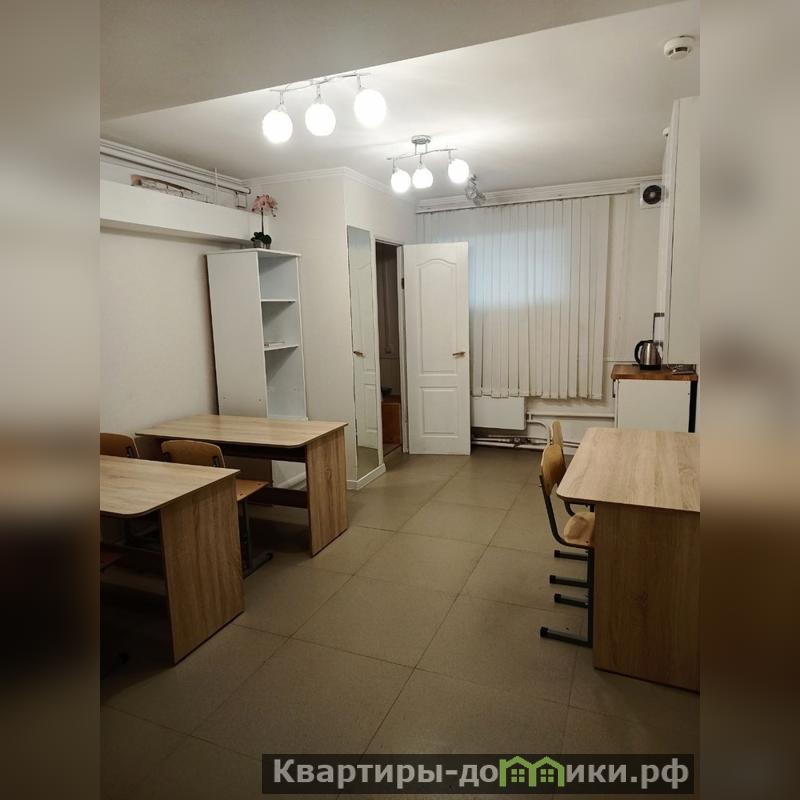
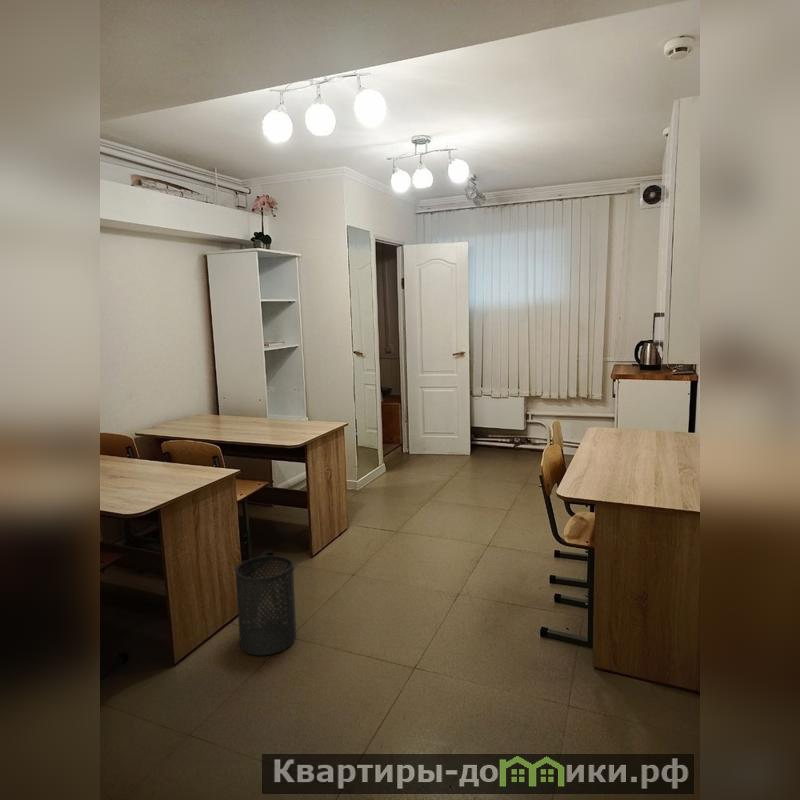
+ trash can (266, 603)
